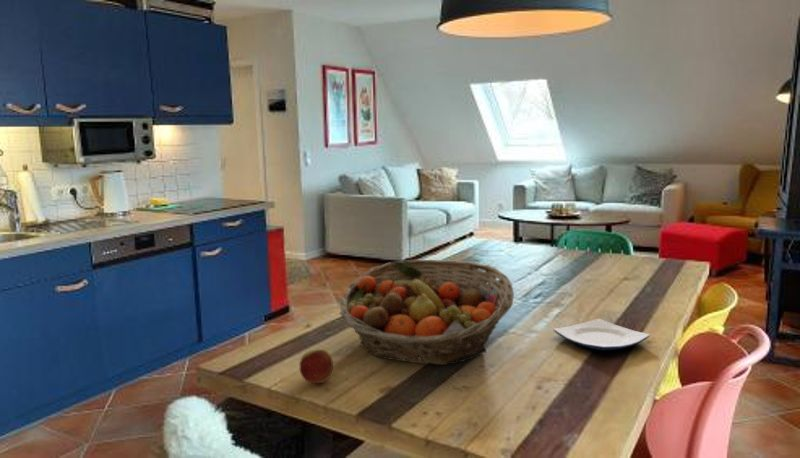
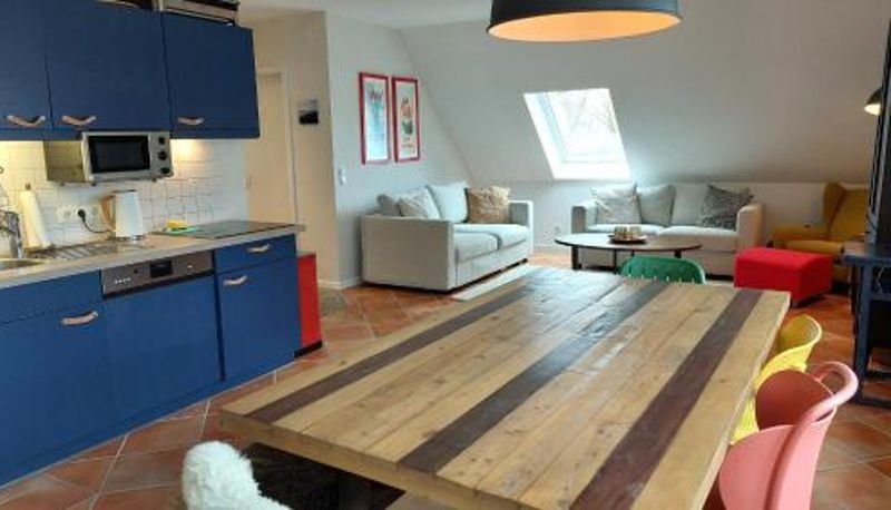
- apple (316, 365)
- plate (600, 336)
- fruit basket (424, 308)
